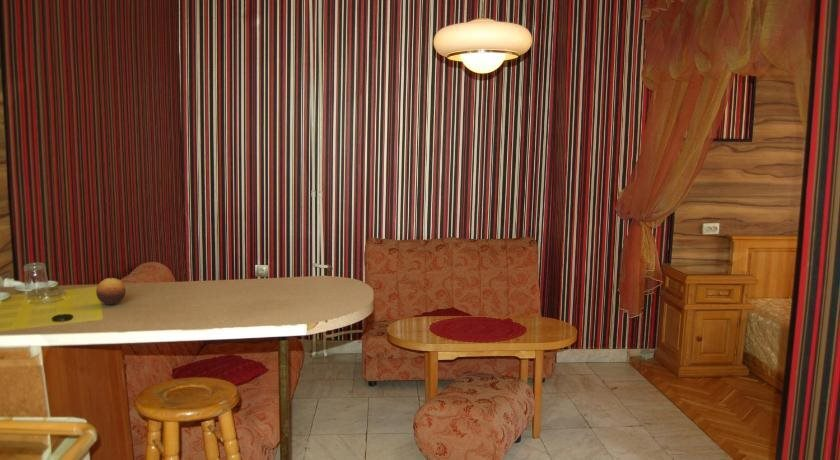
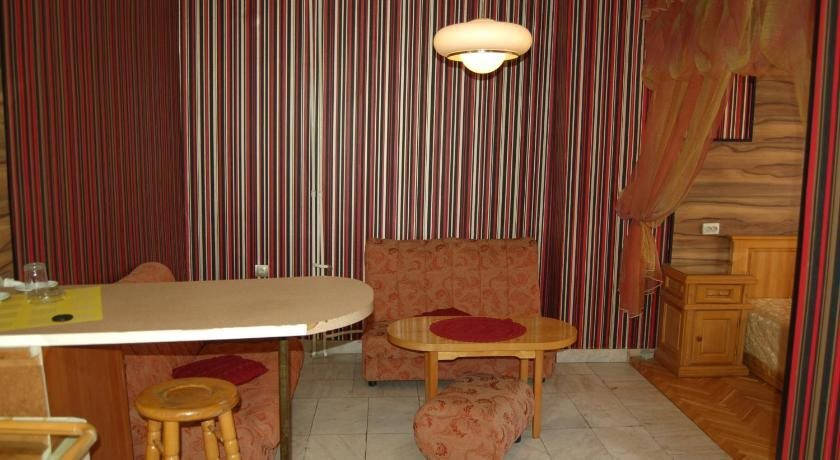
- fruit (110, 291)
